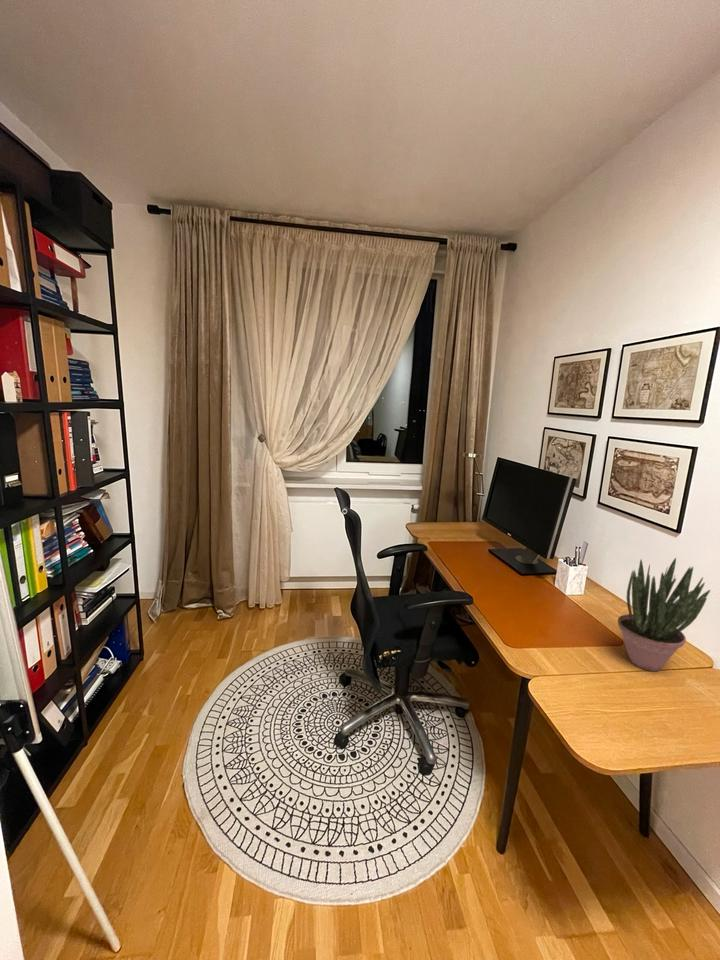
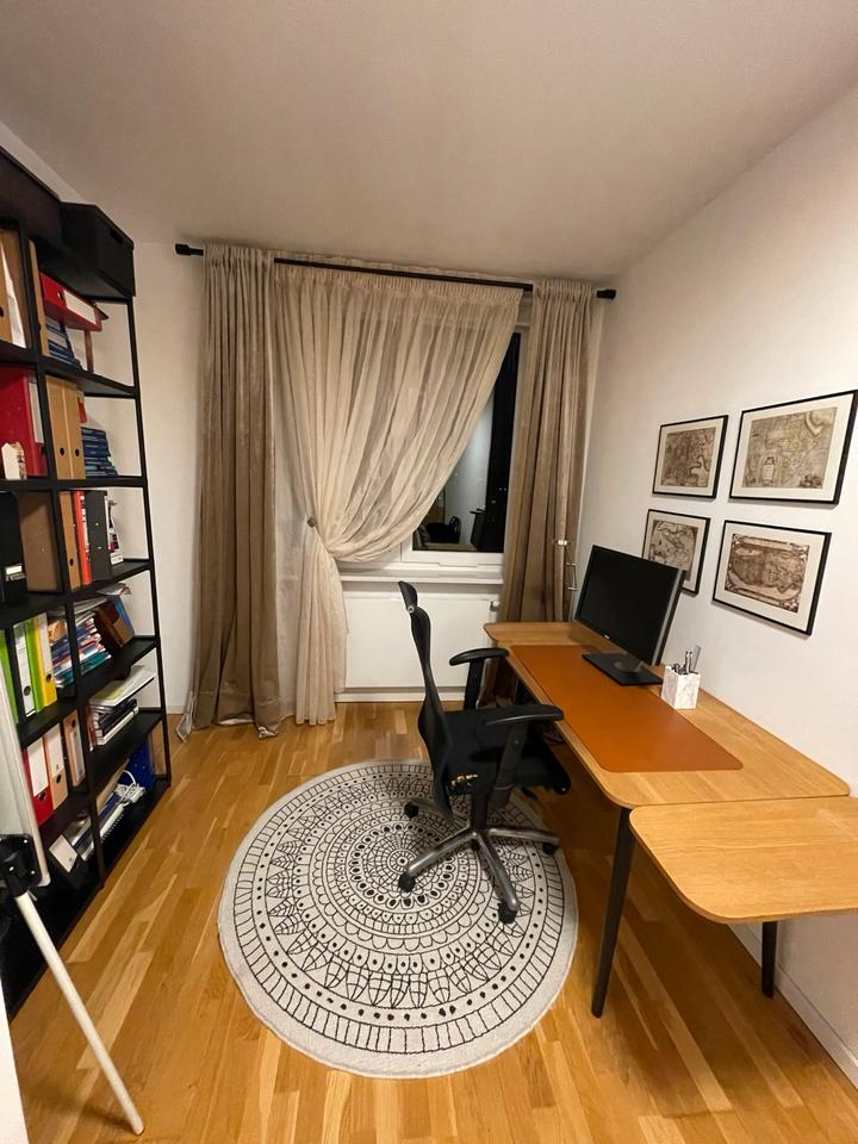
- potted plant (661, 612)
